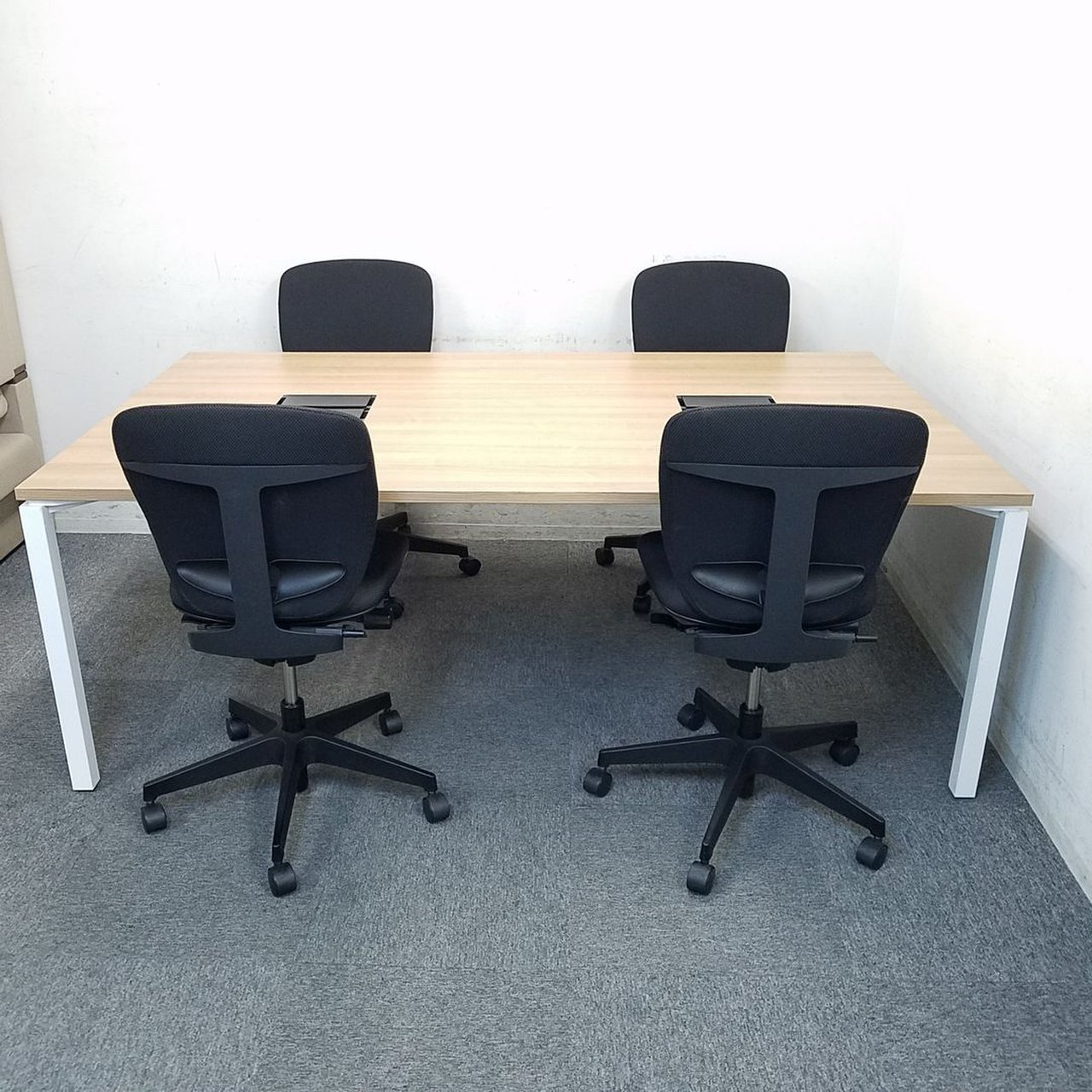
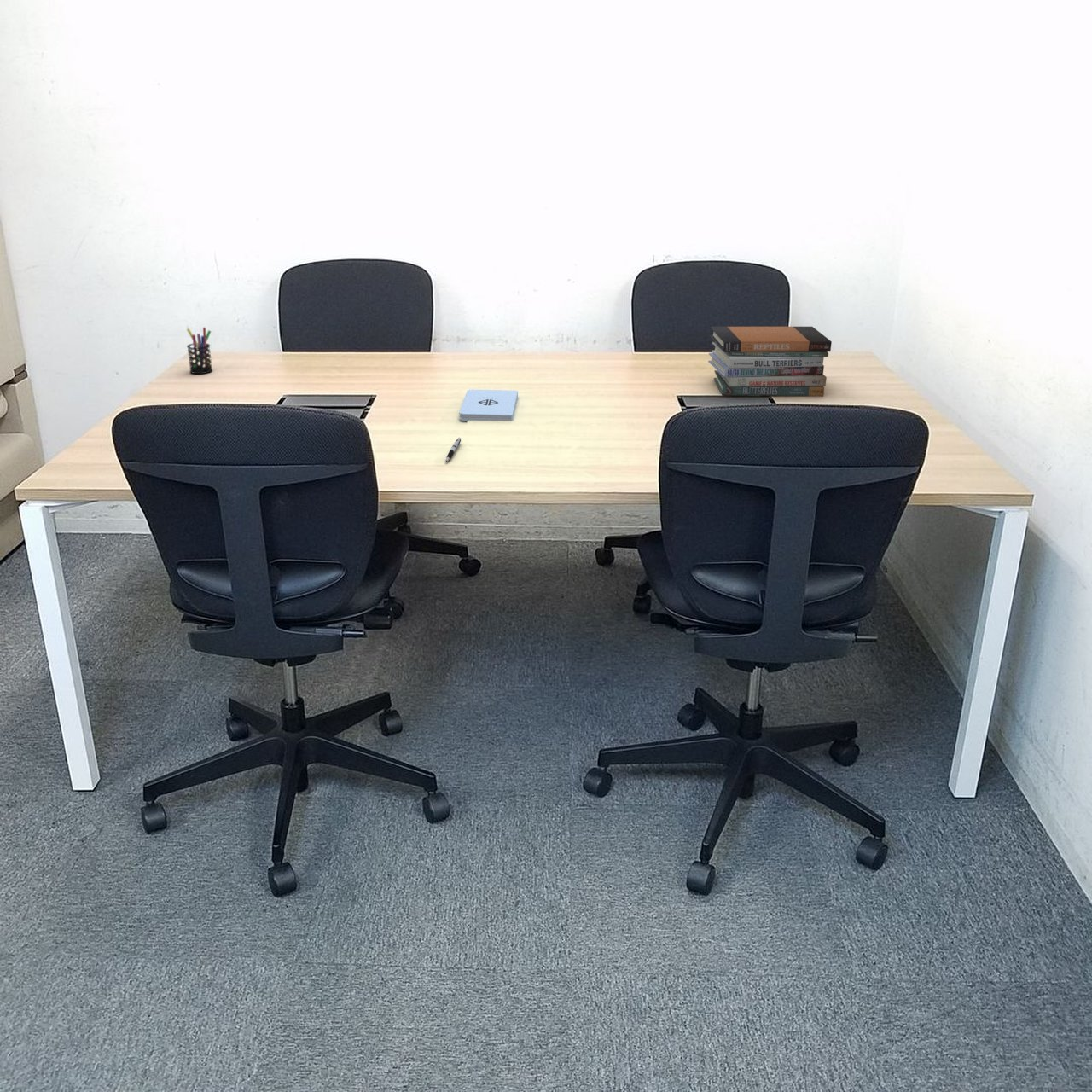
+ pen holder (201, 348)
+ notepad (489, 404)
+ book stack (767, 361)
+ pen (453, 450)
